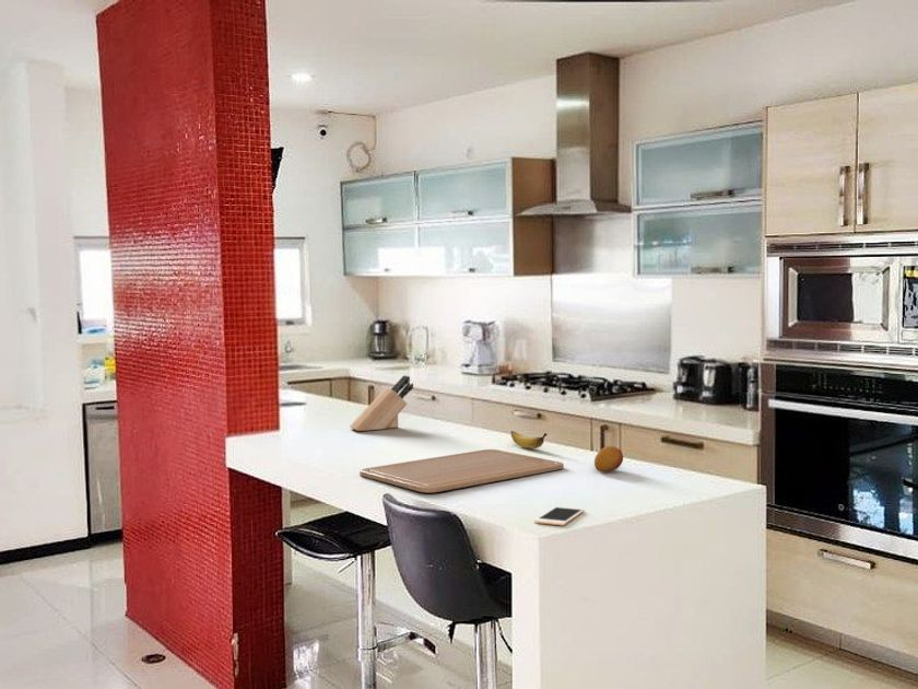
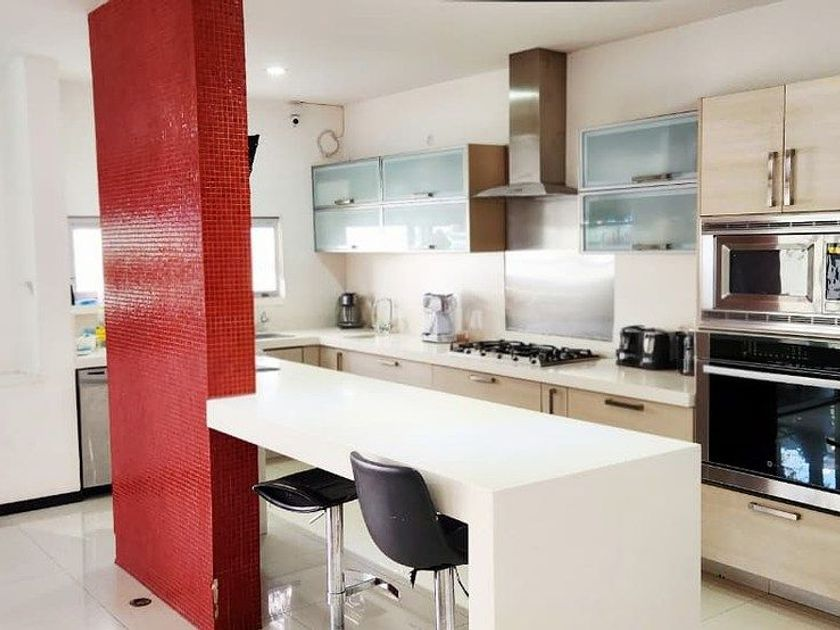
- chopping board (462, 468)
- cell phone (560, 515)
- banana (528, 439)
- knife block (382, 401)
- fruit (609, 458)
